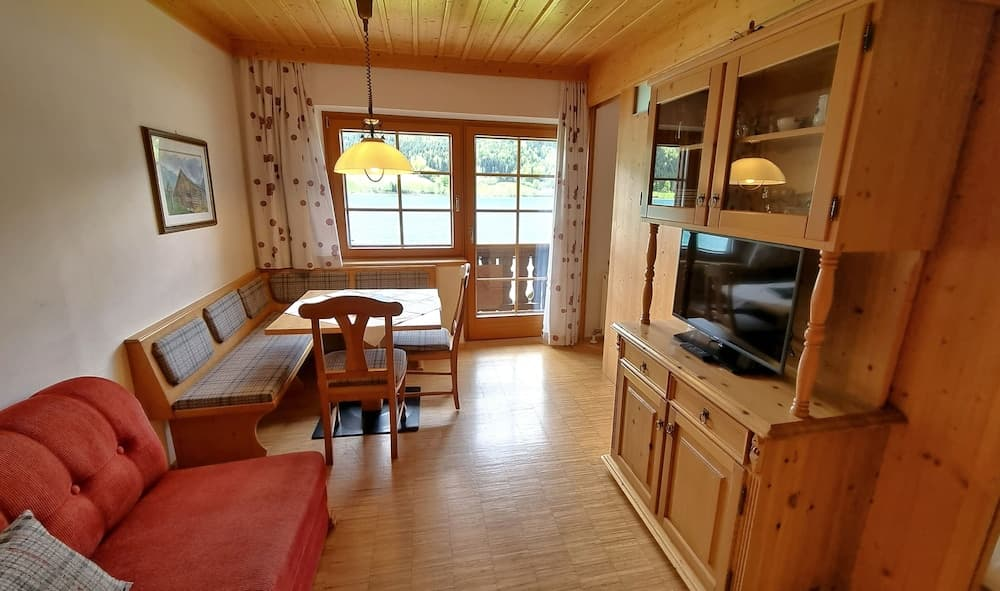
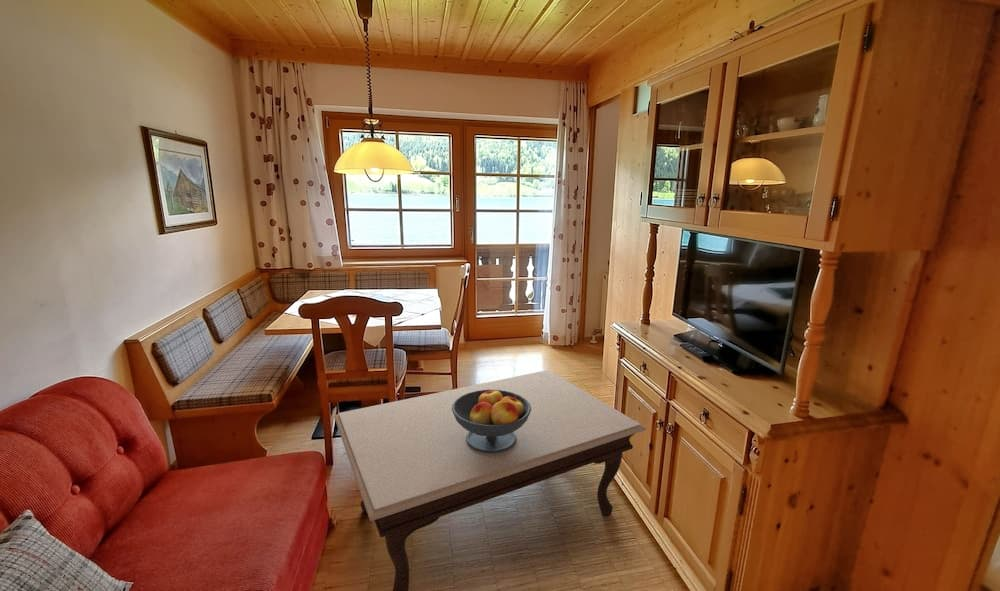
+ fruit bowl (491, 416)
+ coffee table (487, 466)
